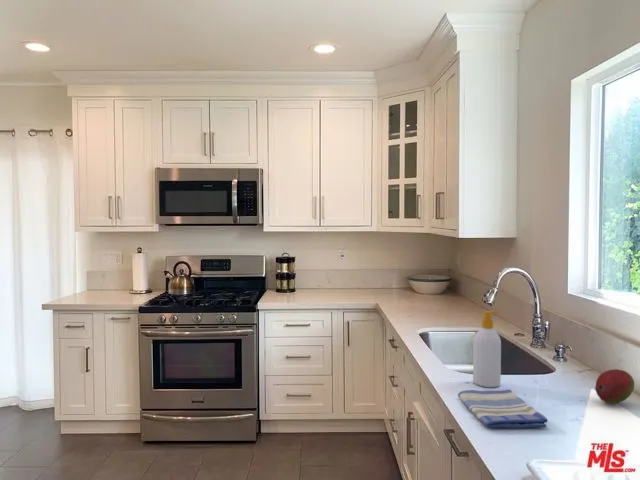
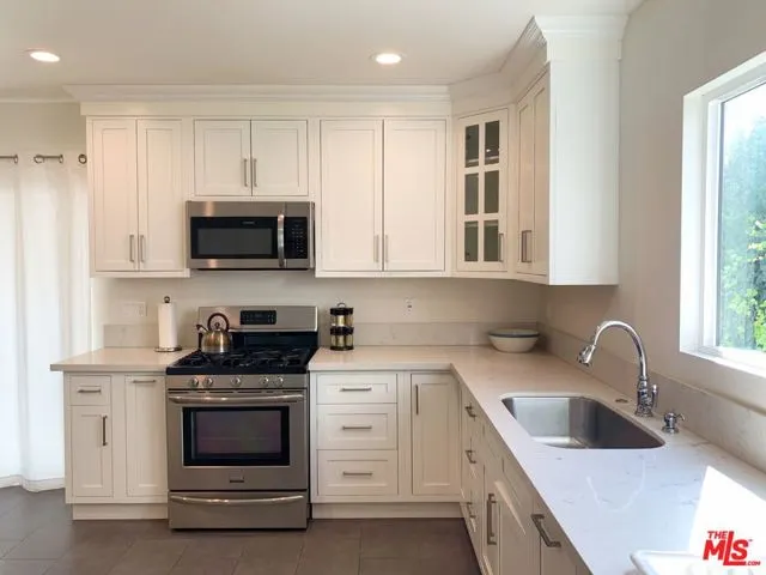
- dish towel (499, 406)
- soap bottle (487, 347)
- fruit (615, 386)
